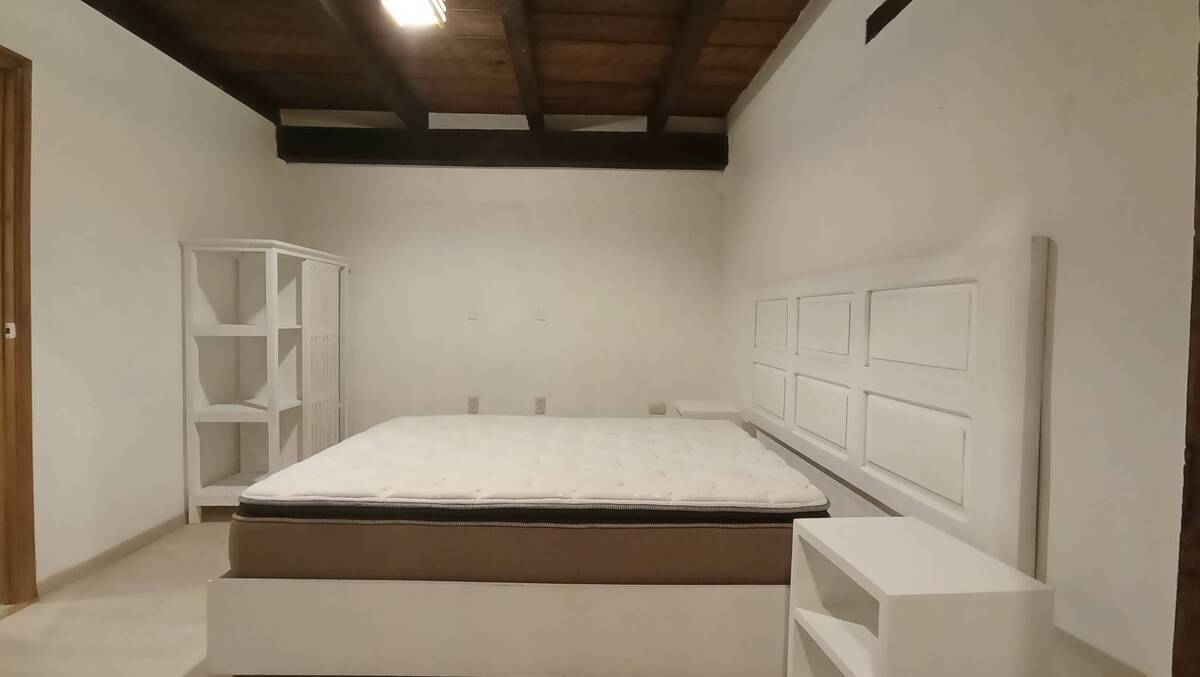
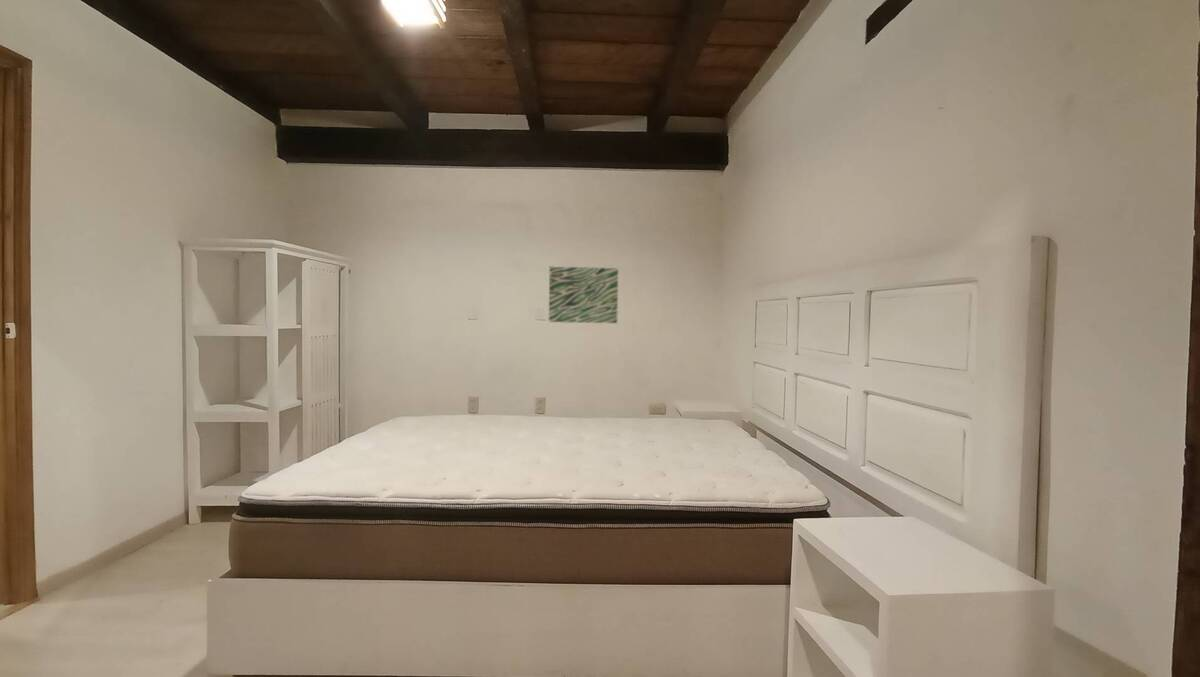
+ wall art (583, 295)
